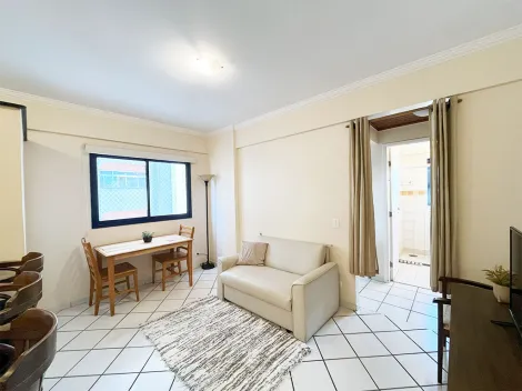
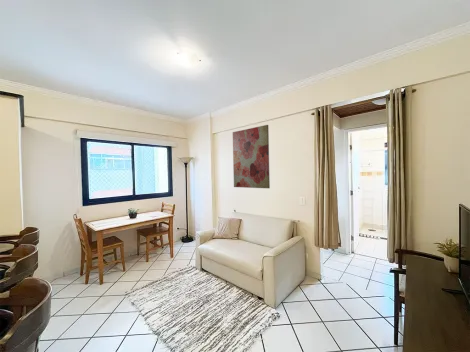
+ wall art (249, 158)
